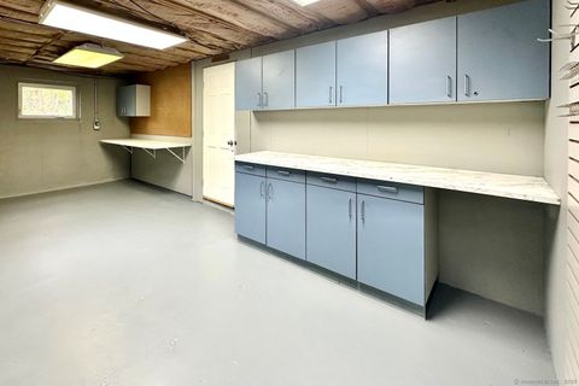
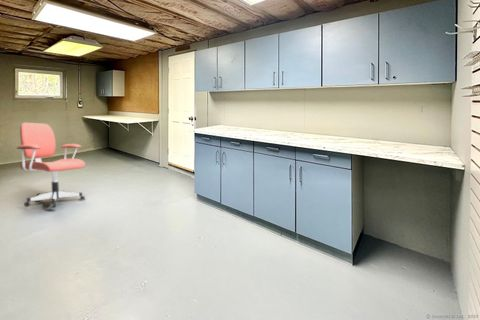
+ office chair (51, 163)
